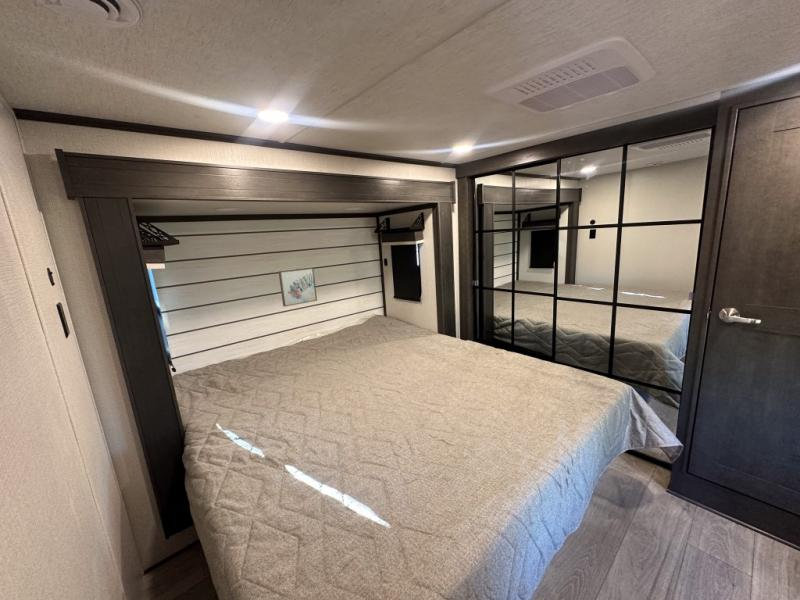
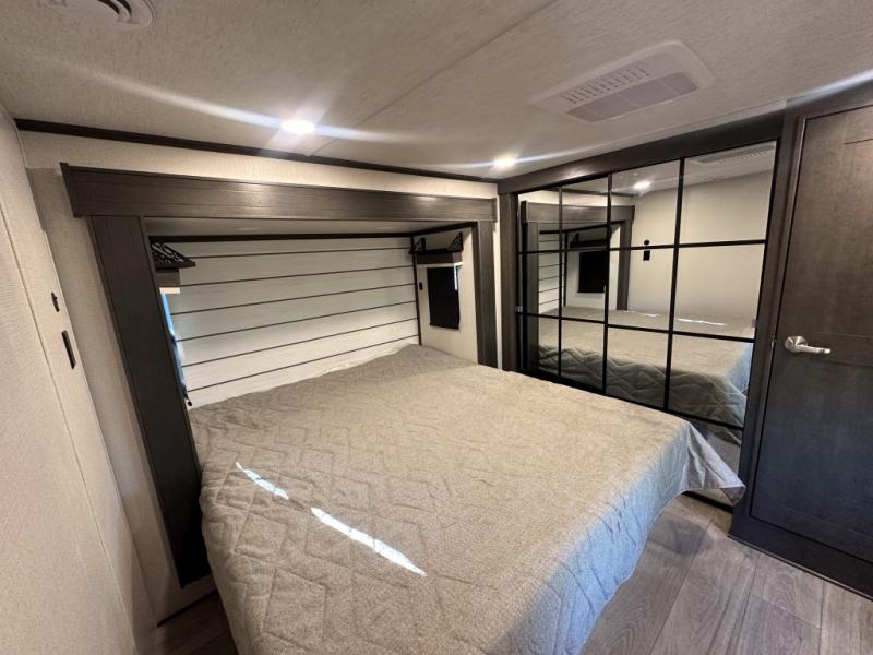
- wall art (298, 286)
